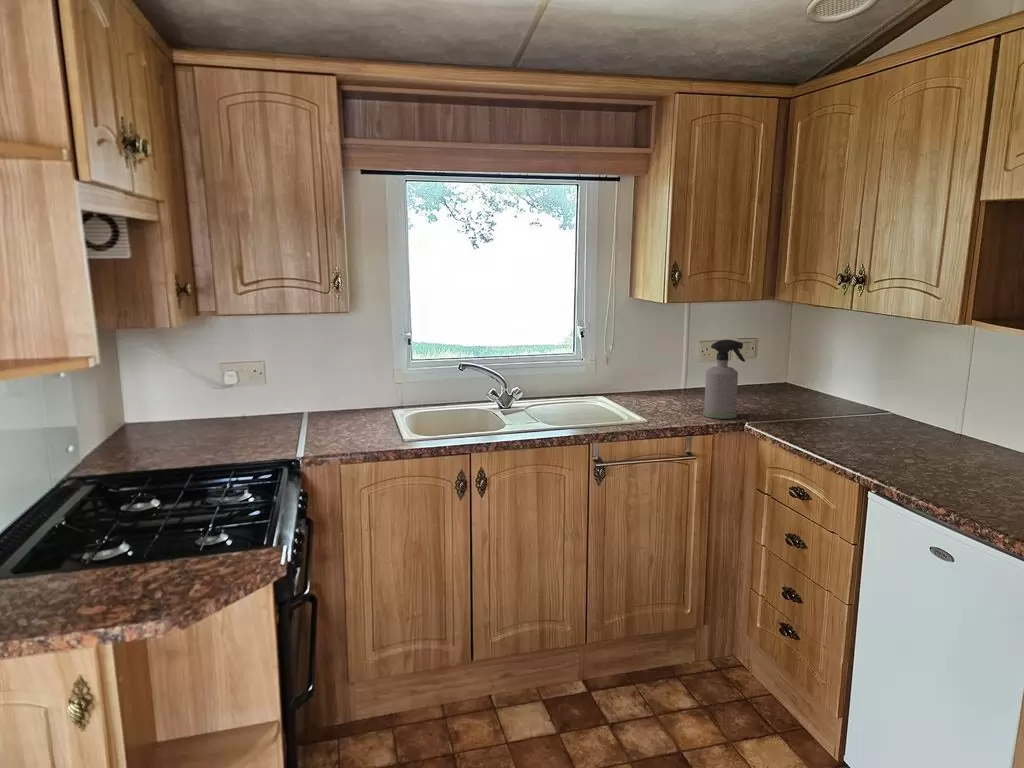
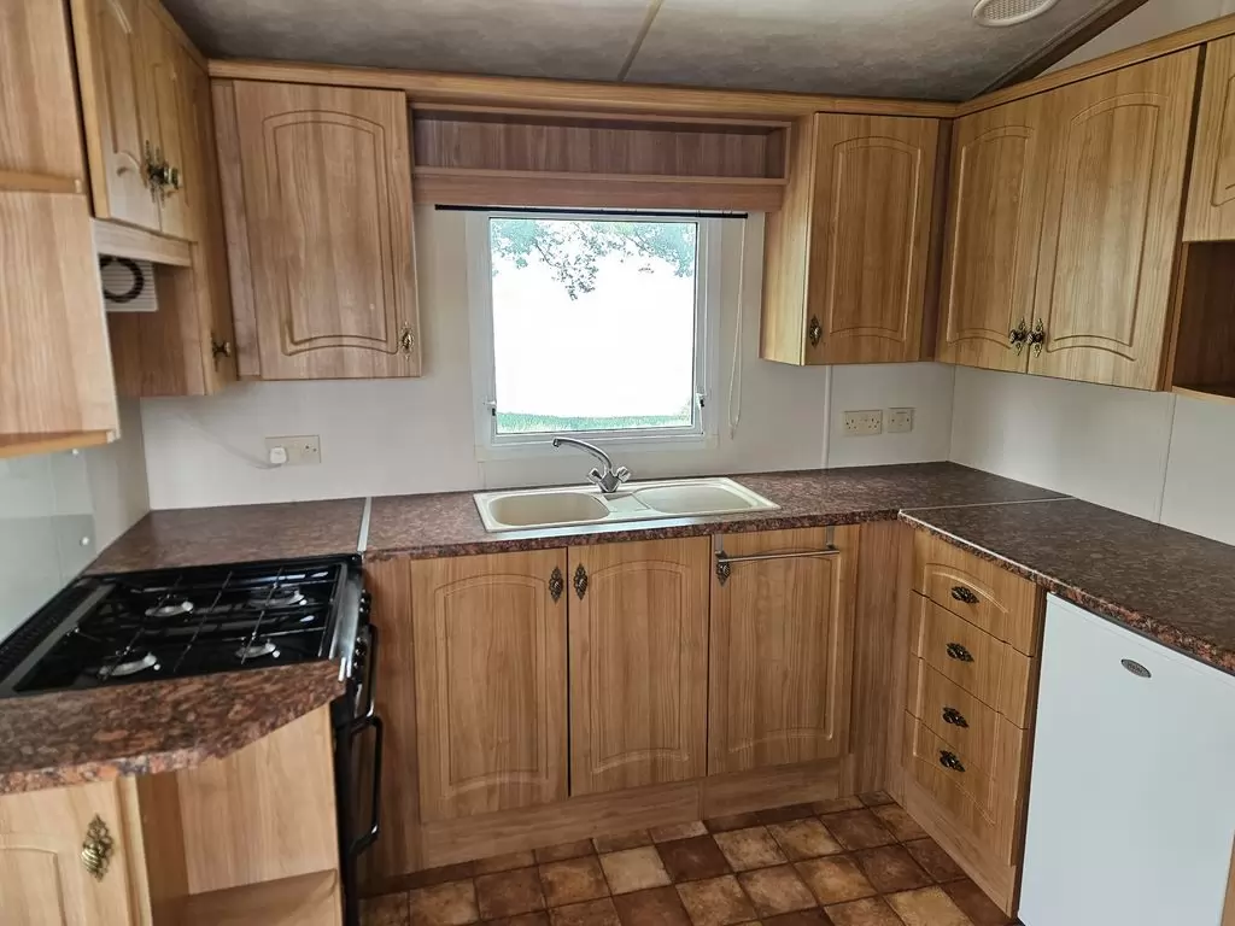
- spray bottle (724, 378)
